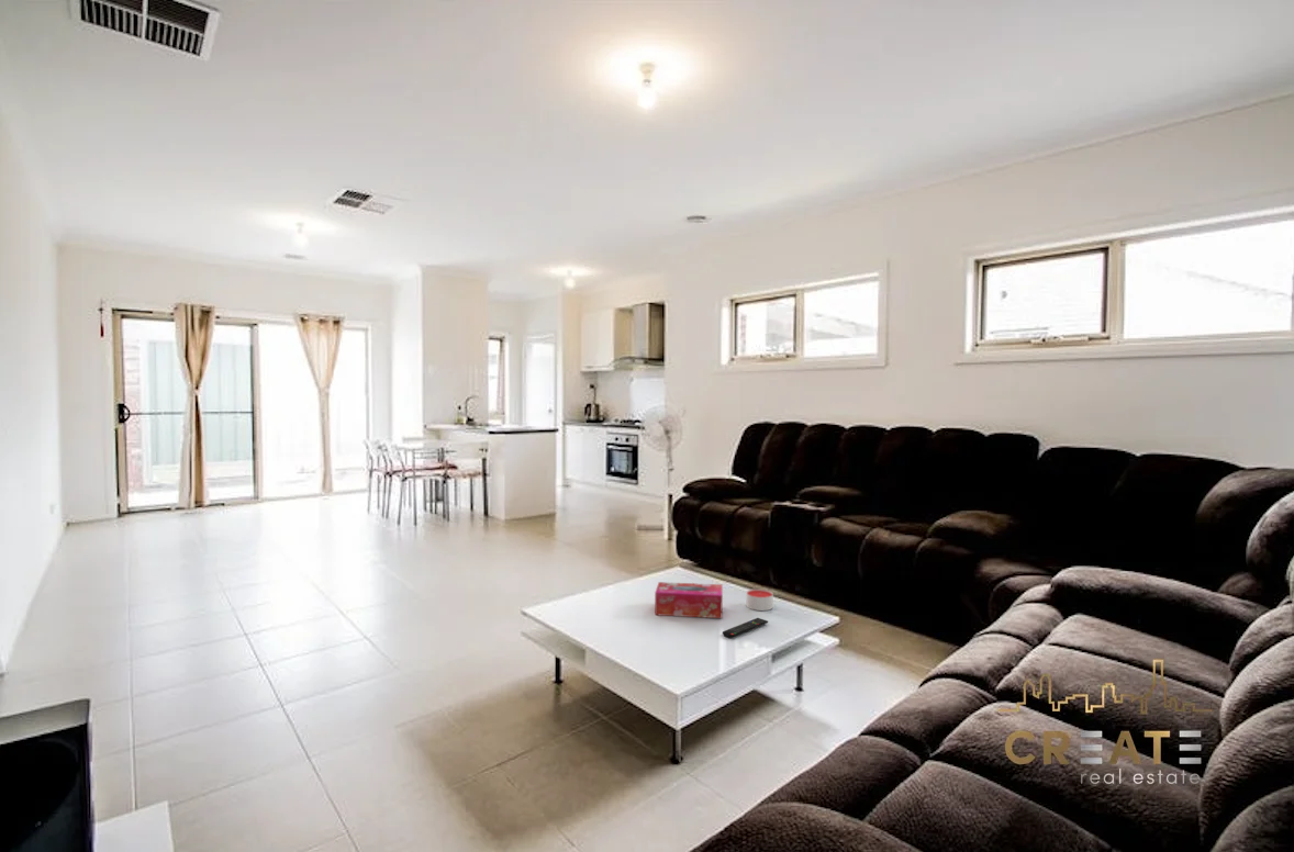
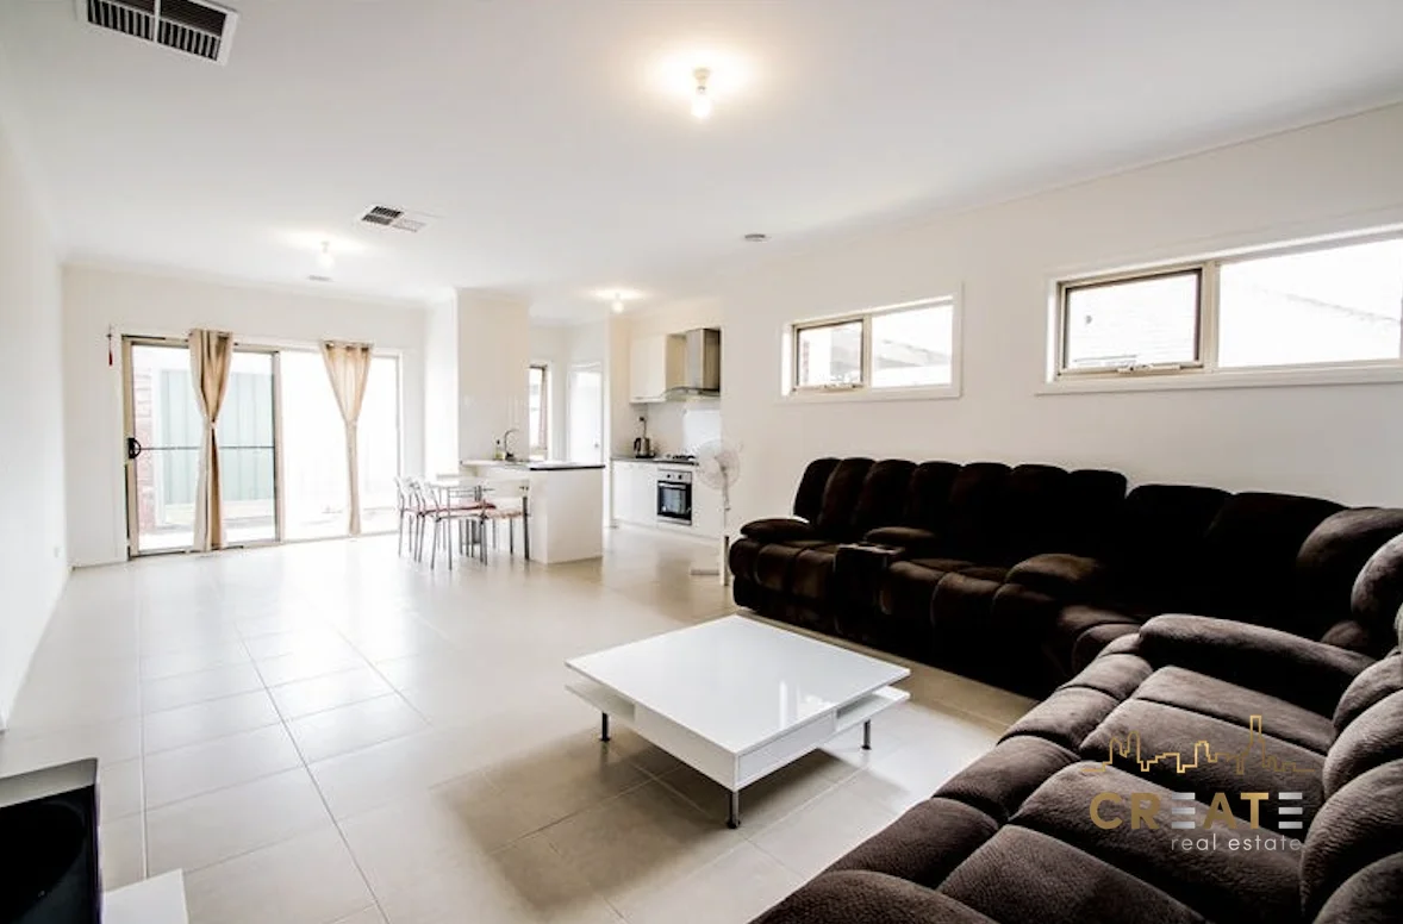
- candle (759, 598)
- remote control (745, 628)
- tissue box (689, 599)
